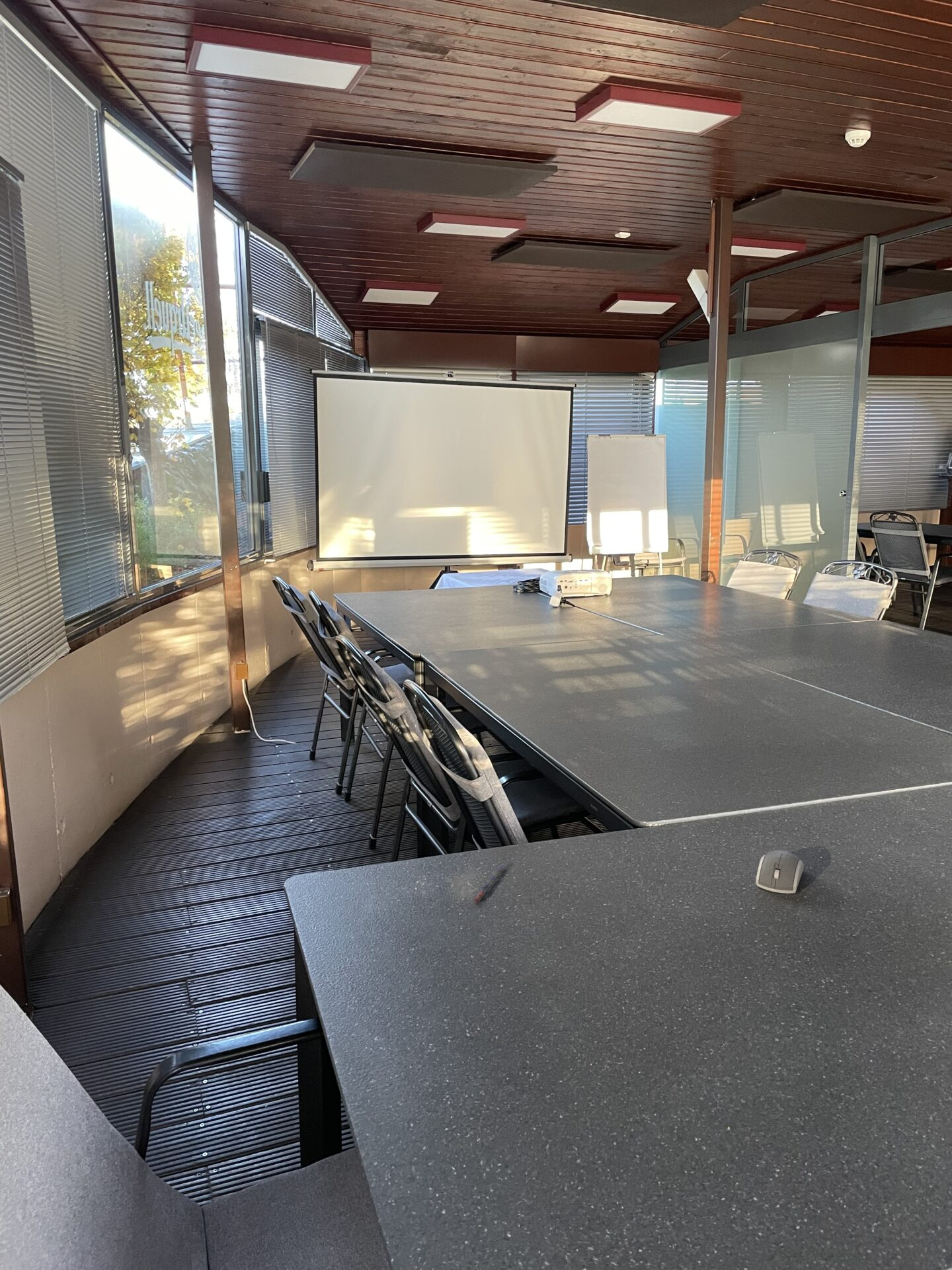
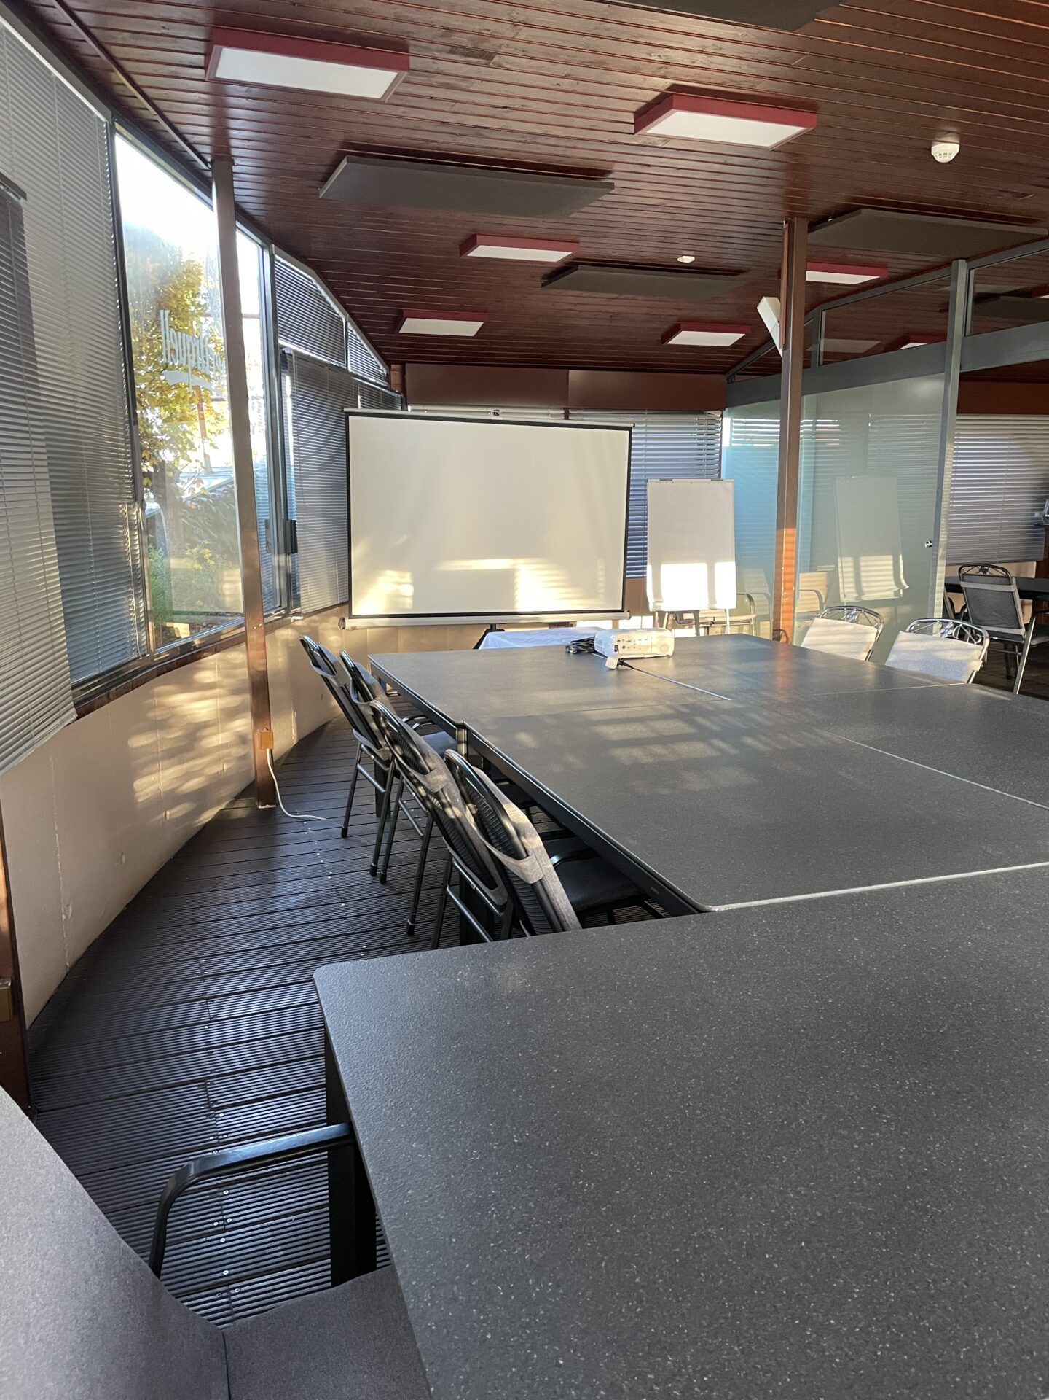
- pen (490, 881)
- computer mouse (781, 865)
